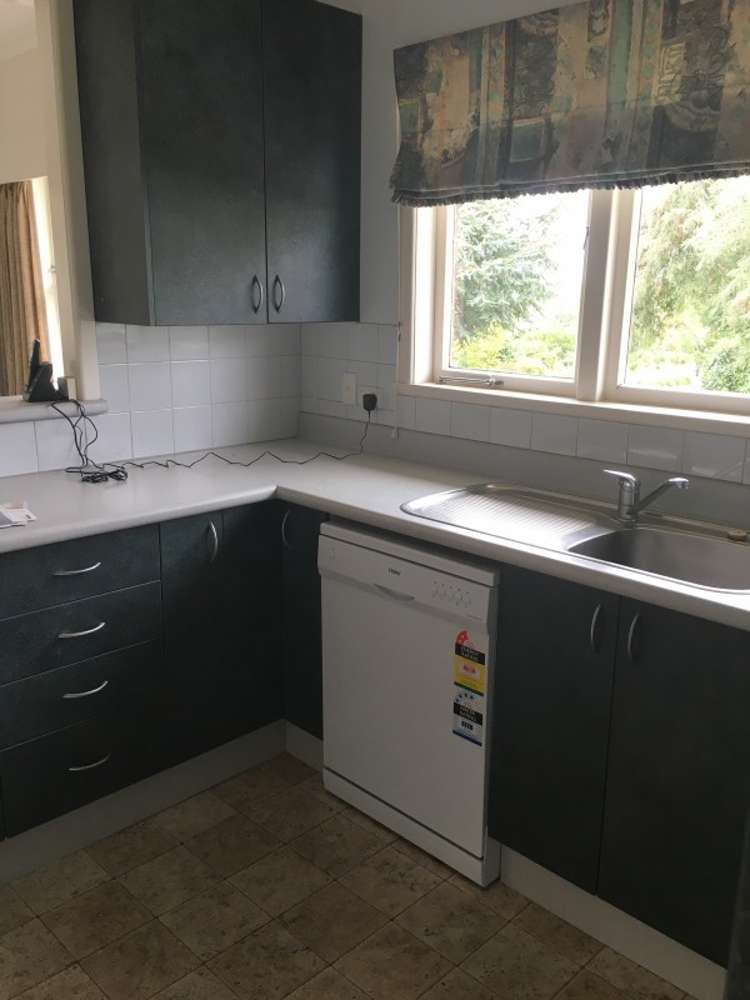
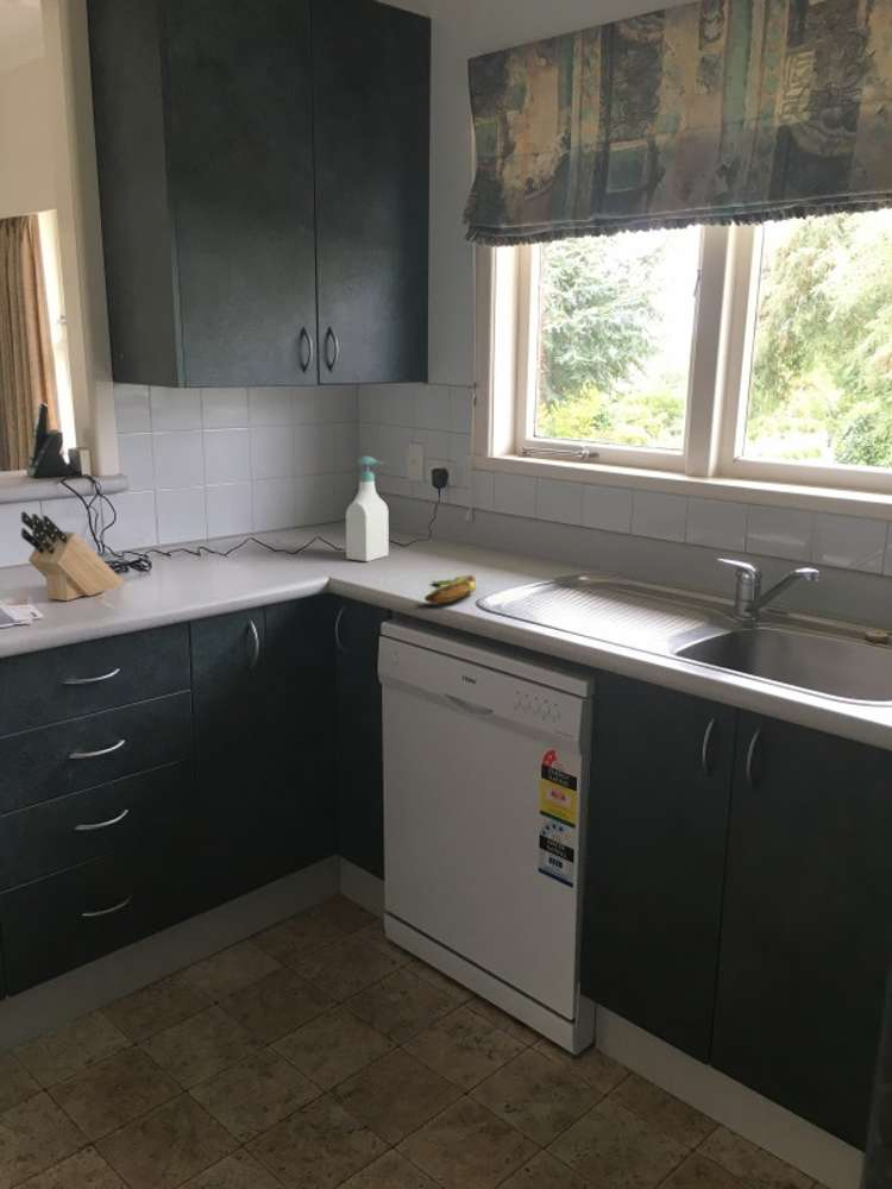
+ banana (440, 584)
+ soap bottle (370, 507)
+ knife block (70, 551)
